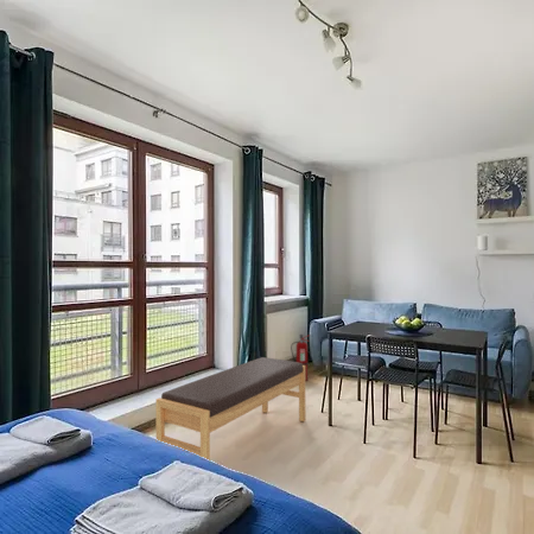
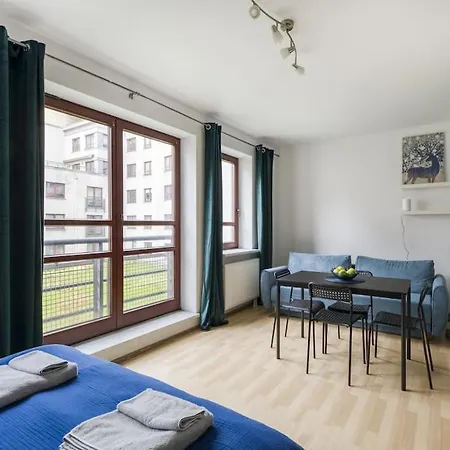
- fire extinguisher (300, 357)
- bench (241, 408)
